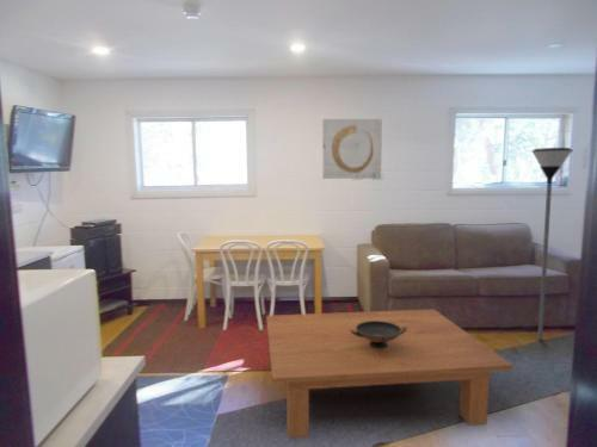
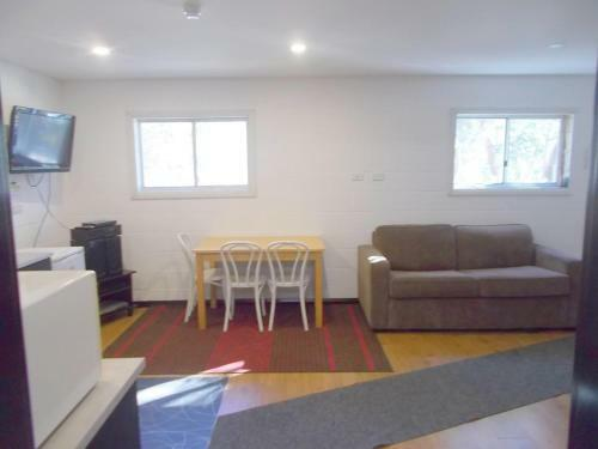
- coffee table (369, 365)
- wall art (351, 149)
- decorative bowl (377, 336)
- floor lamp (544, 246)
